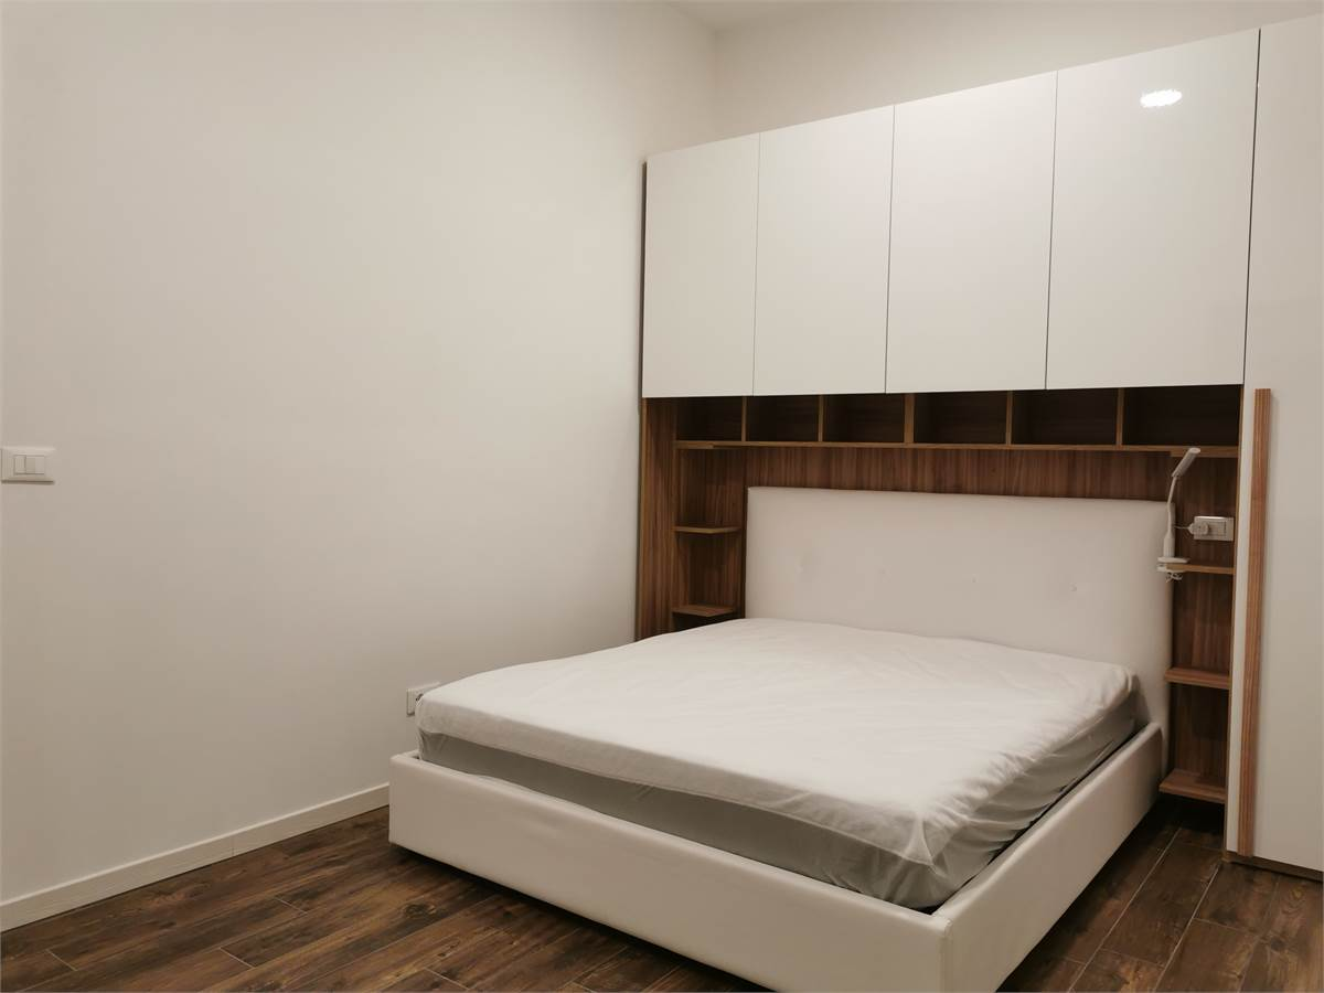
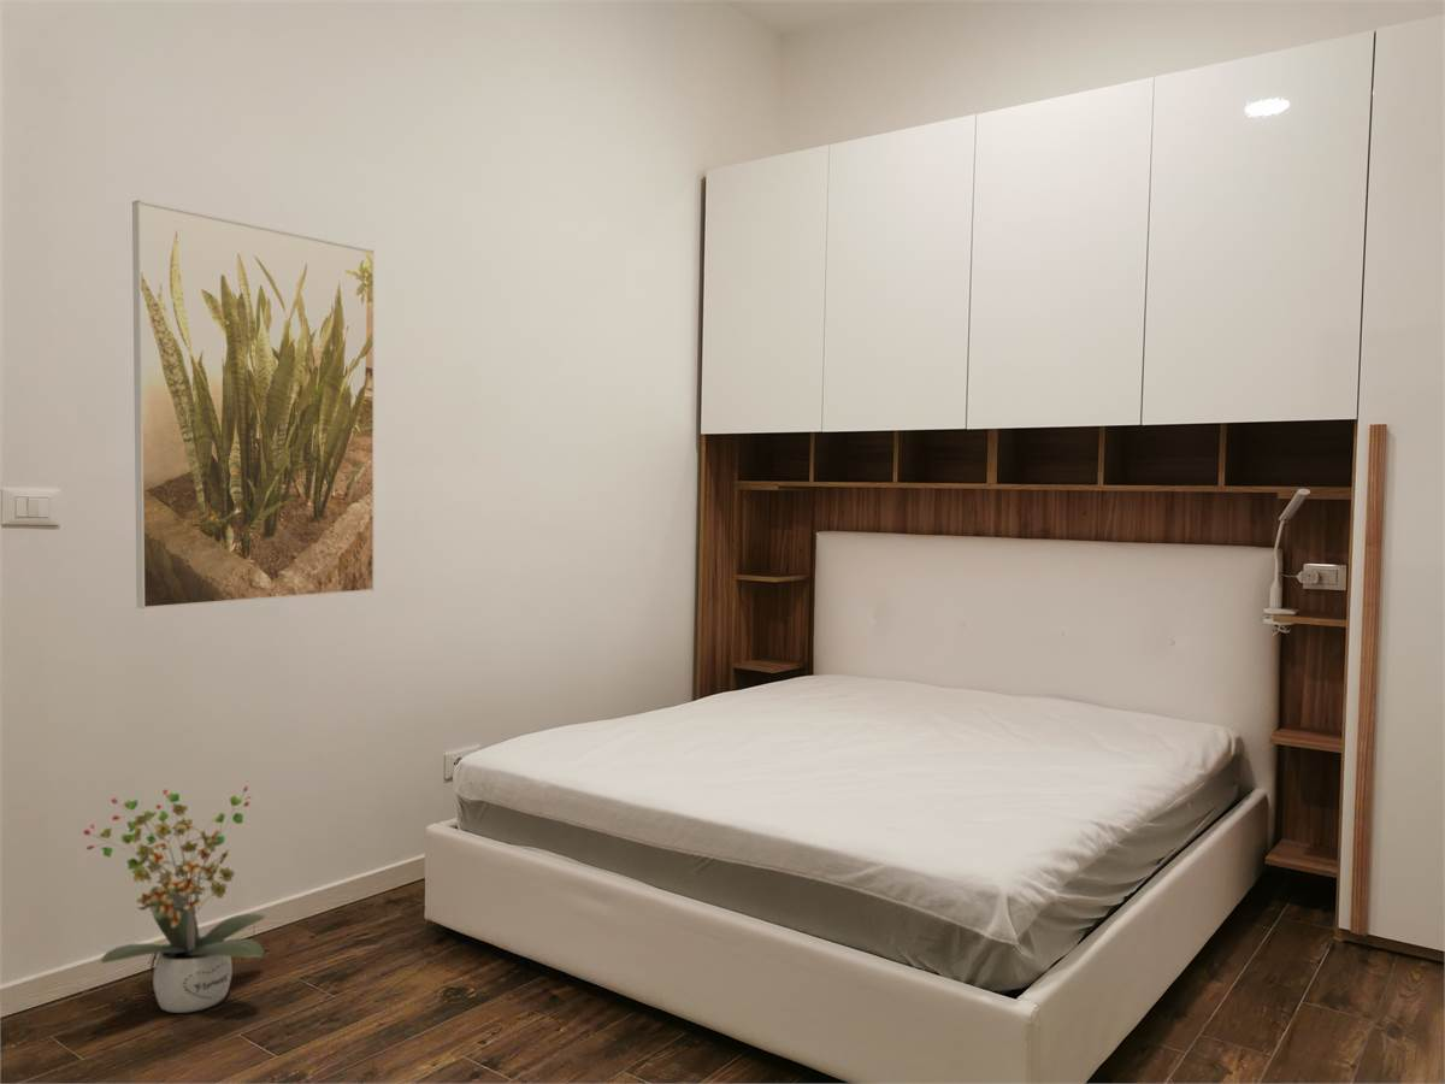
+ potted plant (178, 900)
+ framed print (264, 414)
